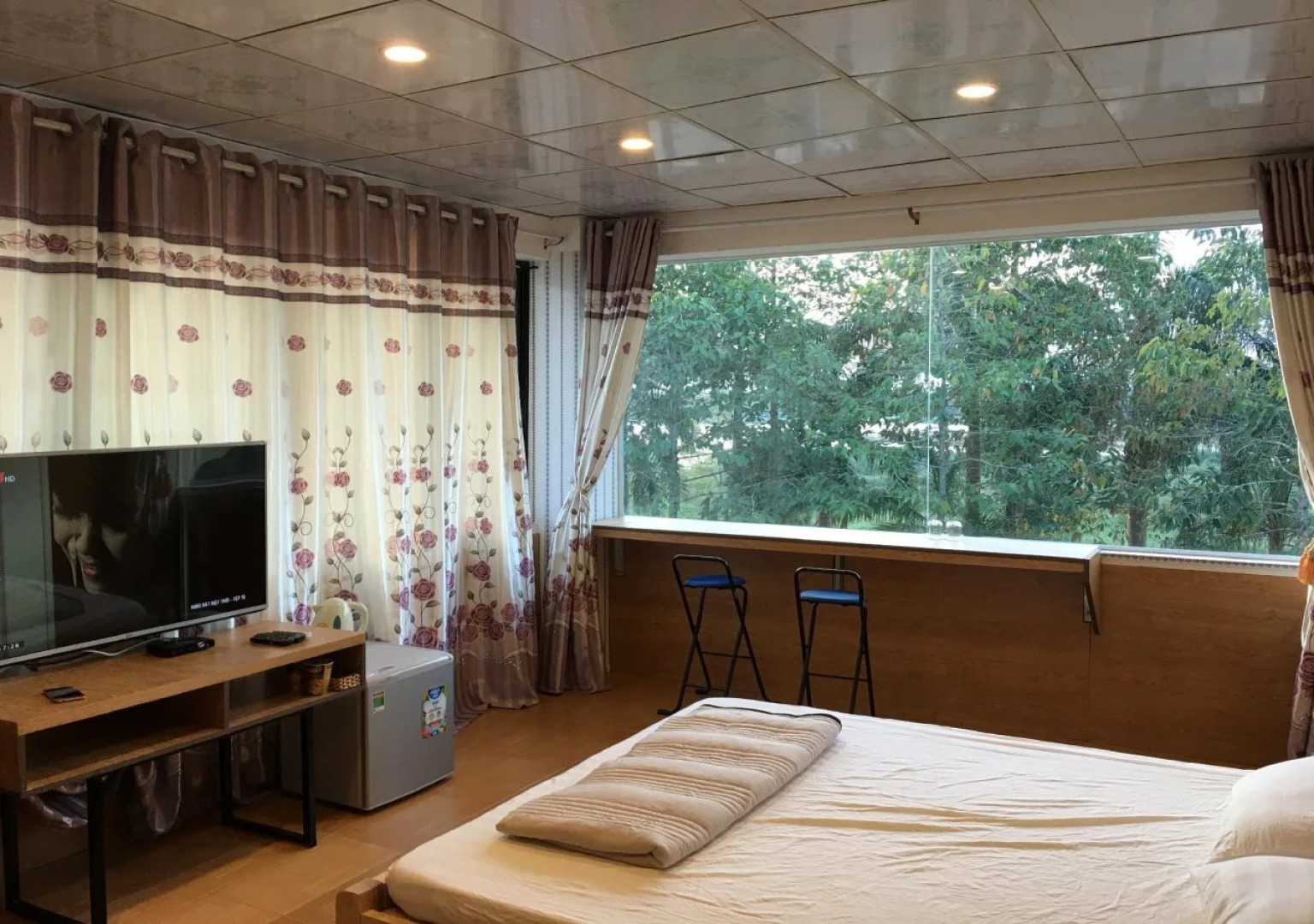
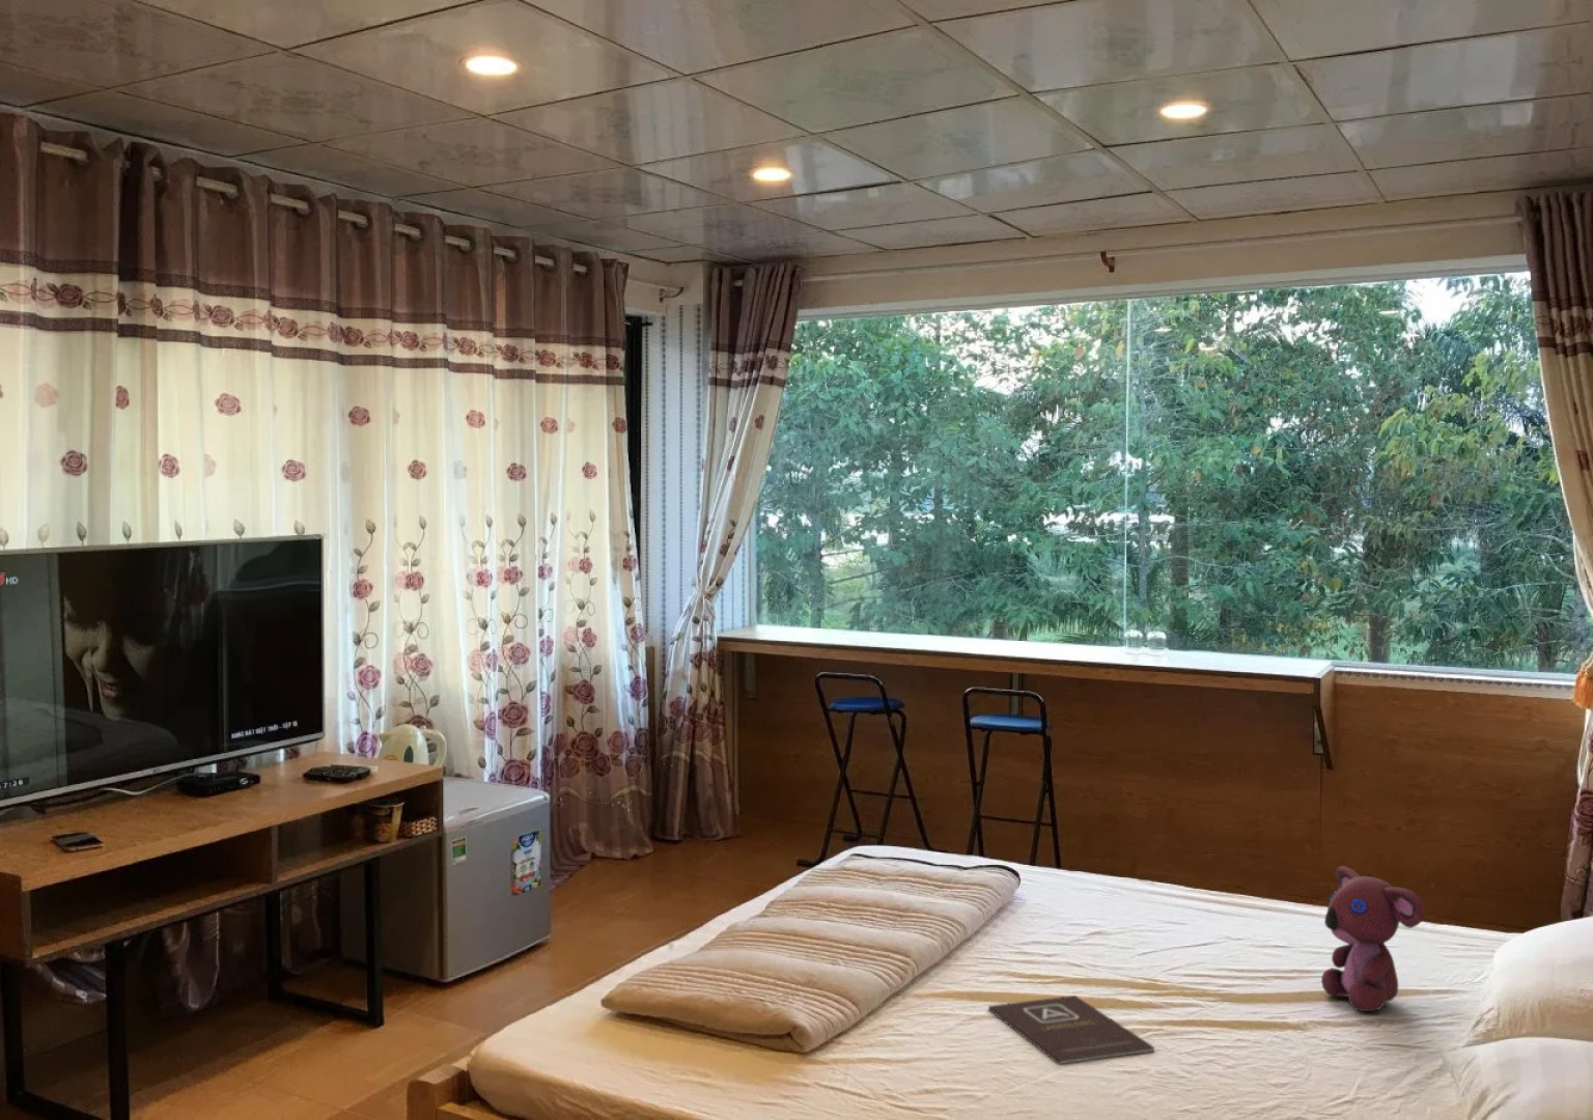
+ teddy bear (1360, 939)
+ book (1067, 1028)
